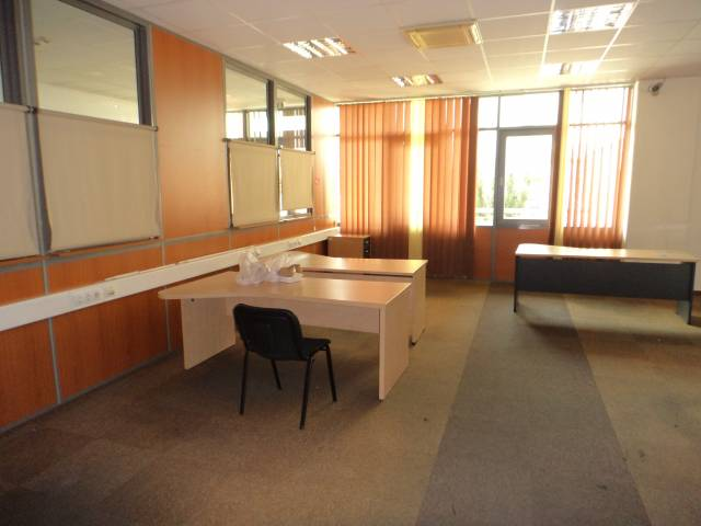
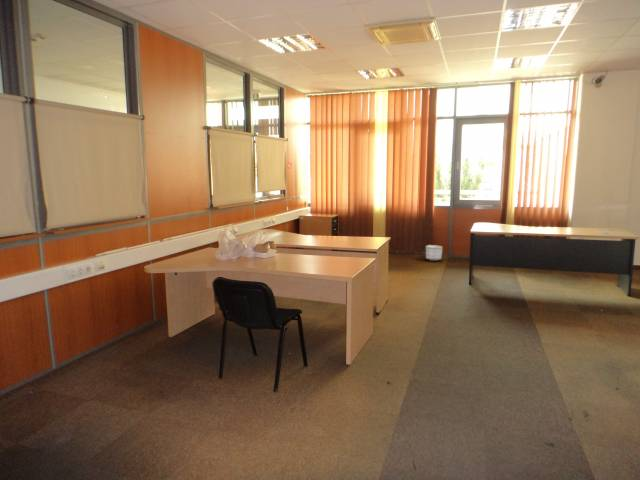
+ planter (433, 253)
